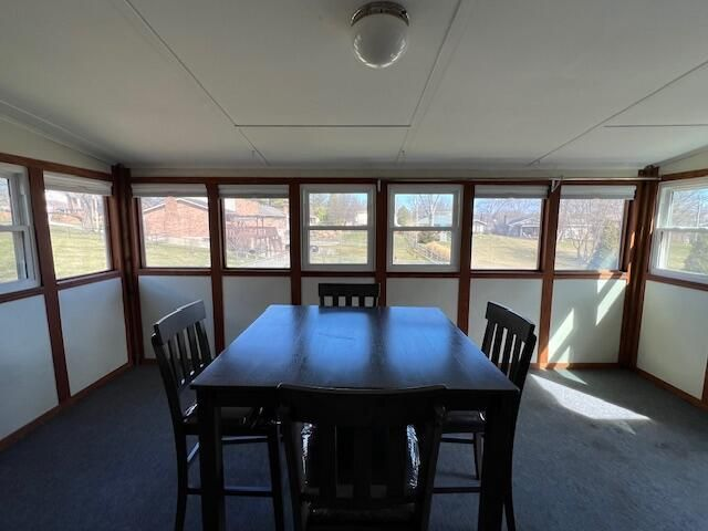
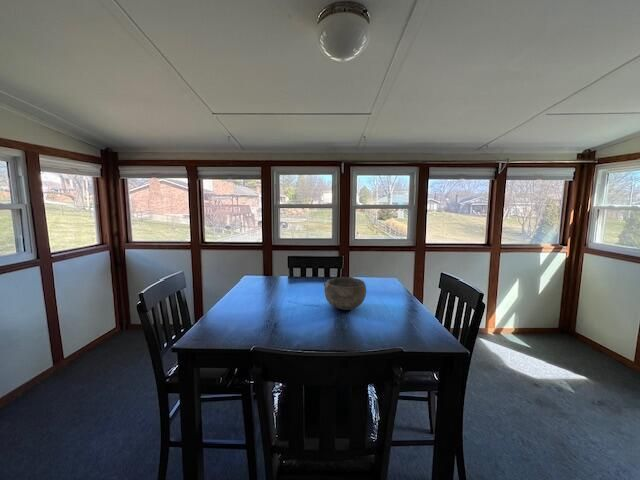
+ bowl (344, 294)
